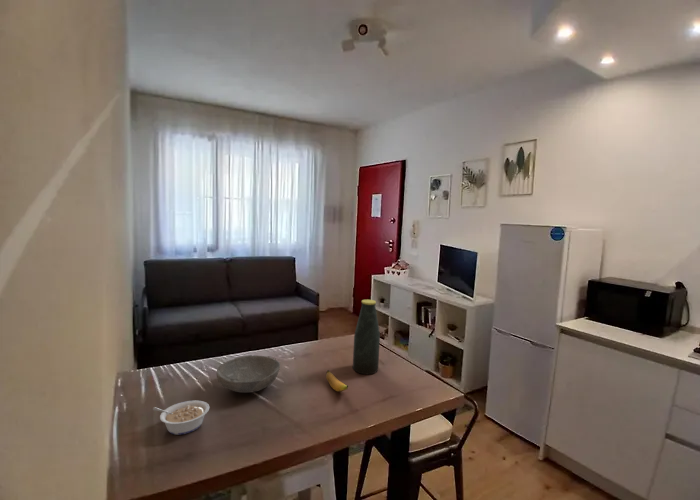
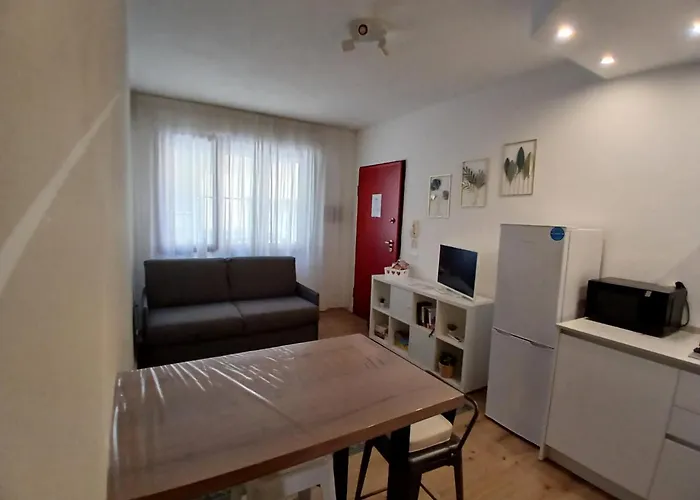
- banana (336, 381)
- bottle (367, 335)
- legume (183, 417)
- bowl (248, 376)
